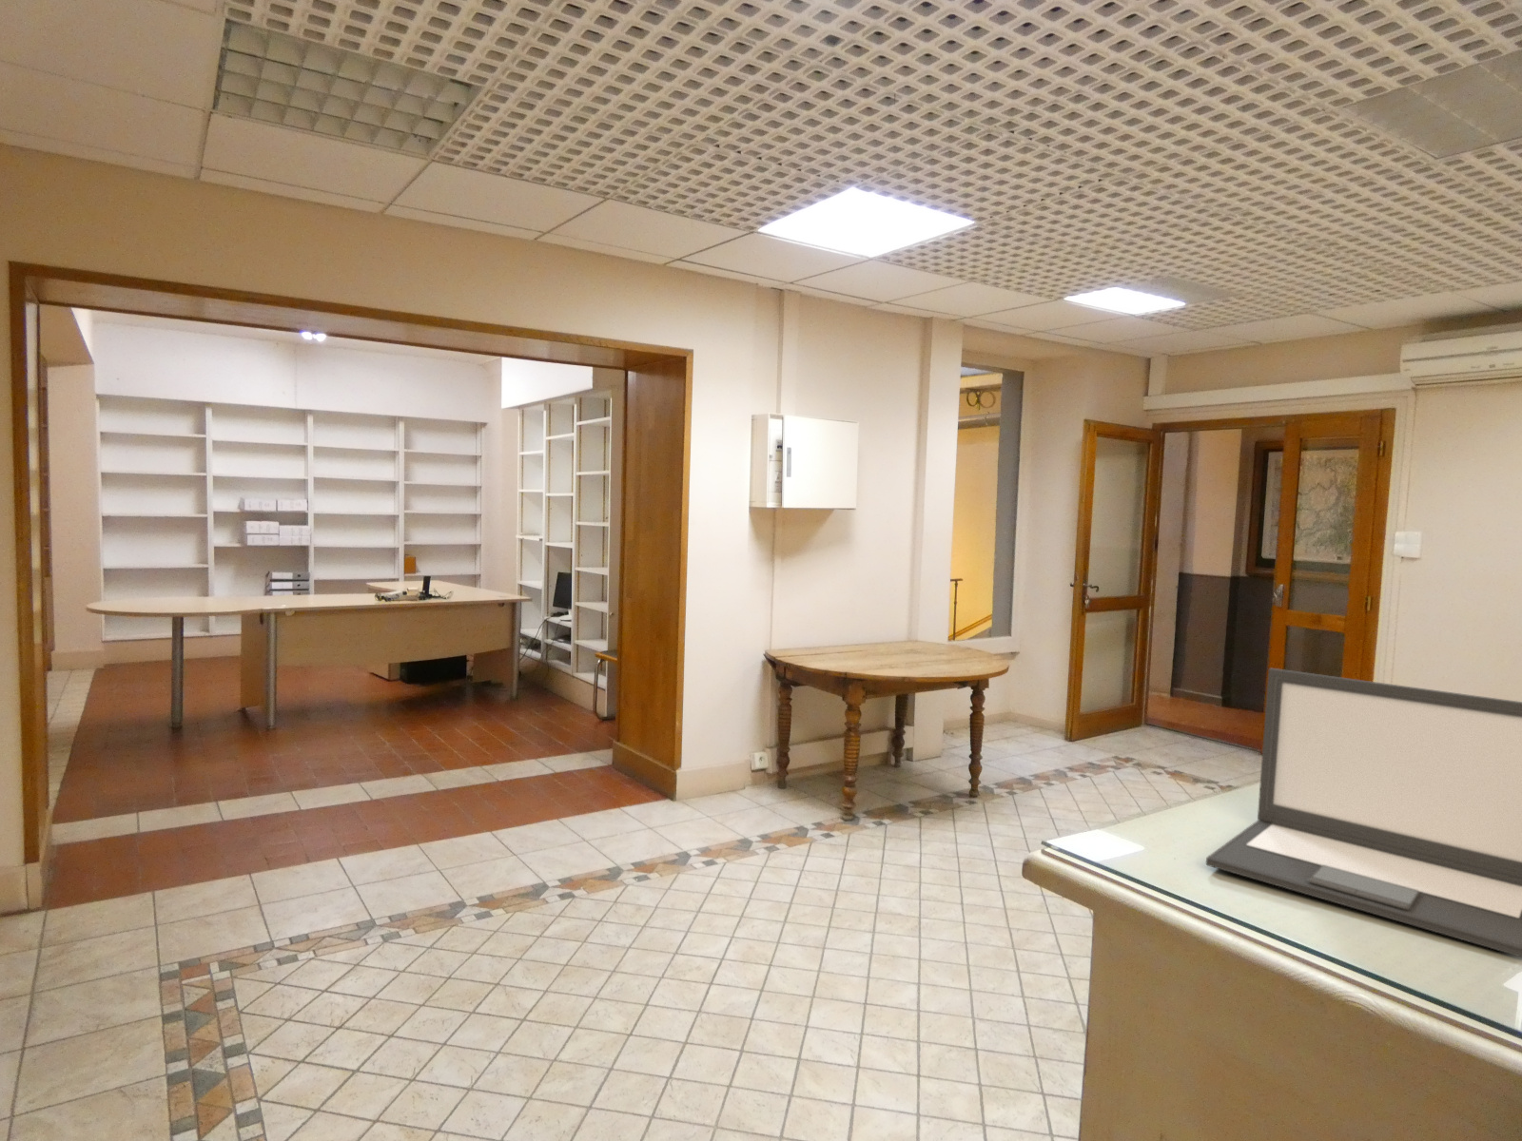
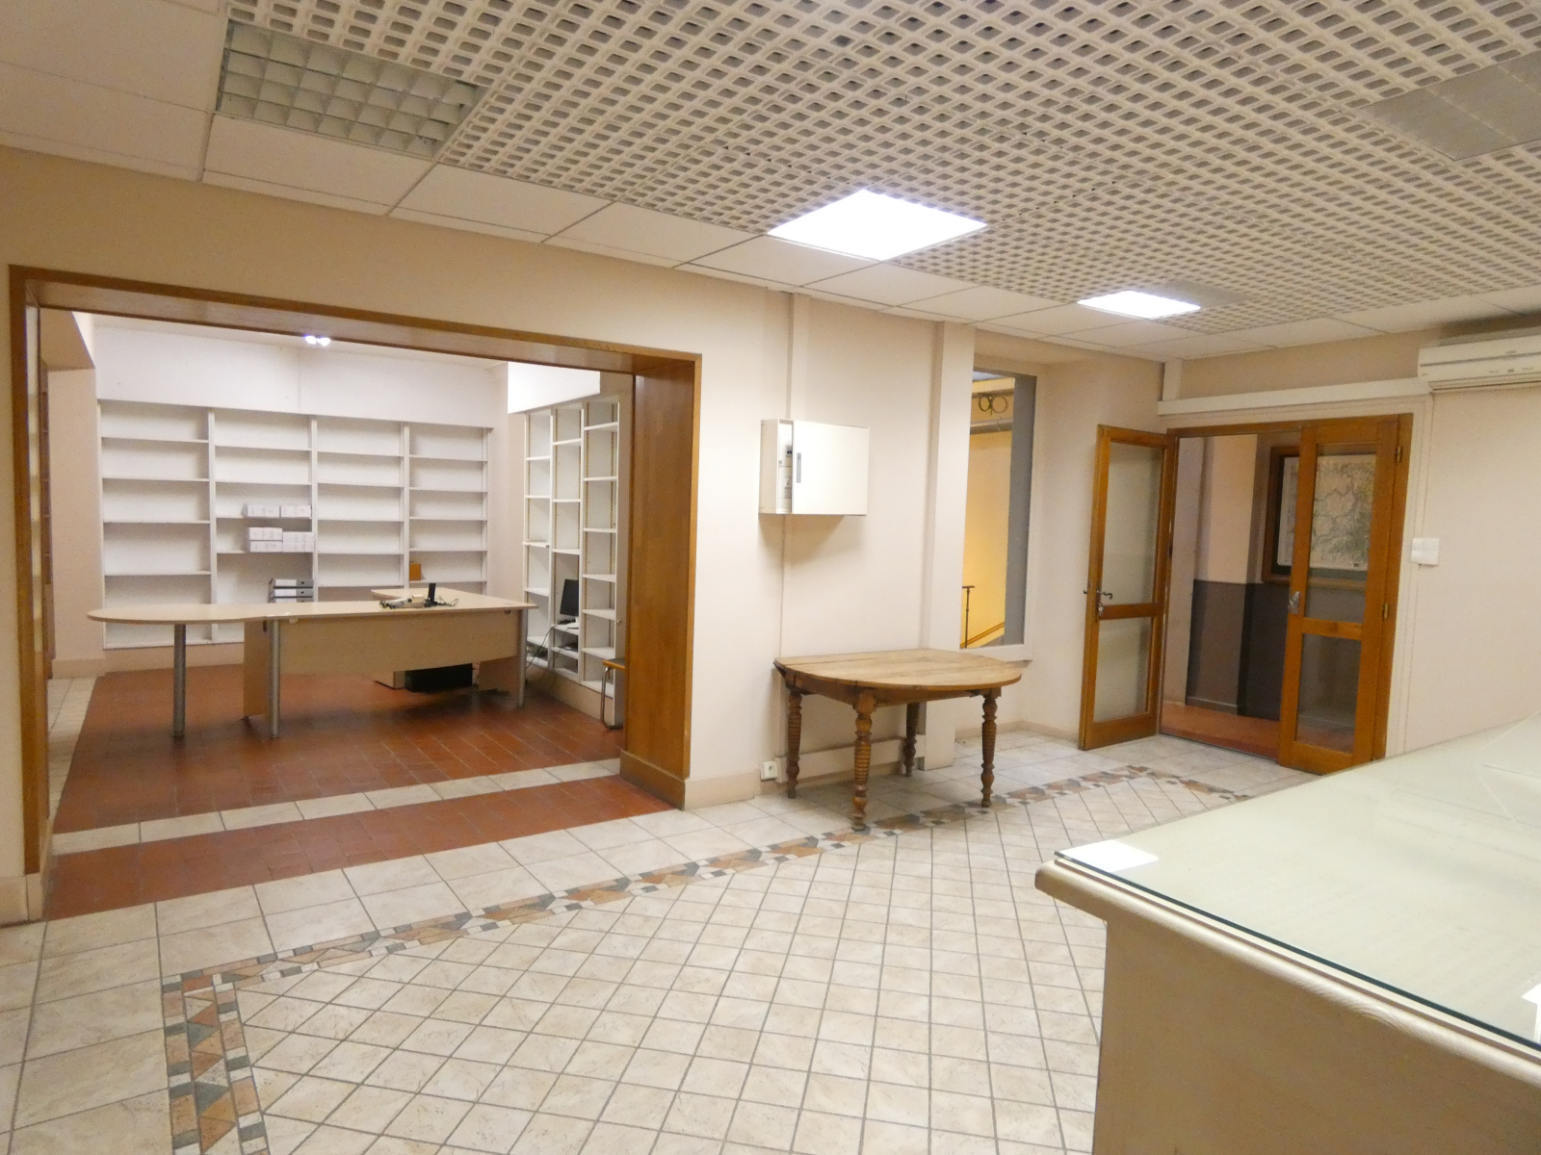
- laptop (1381, 789)
